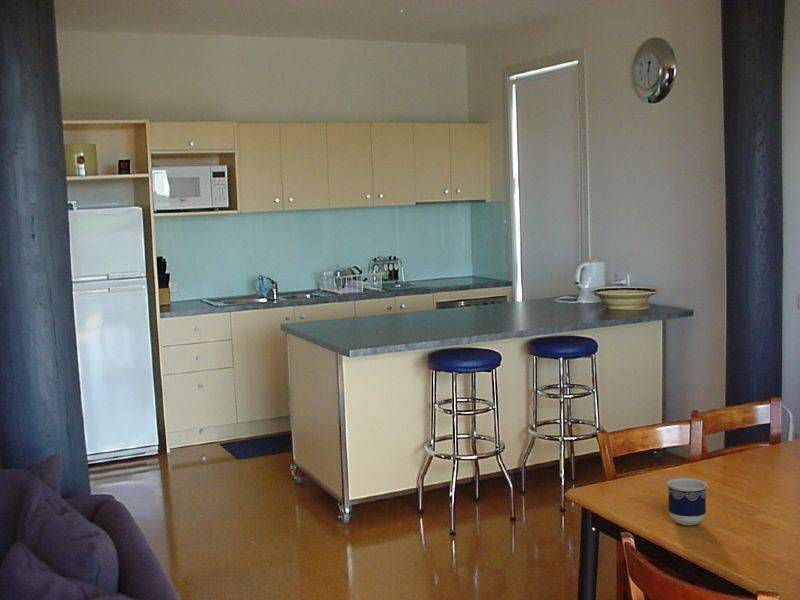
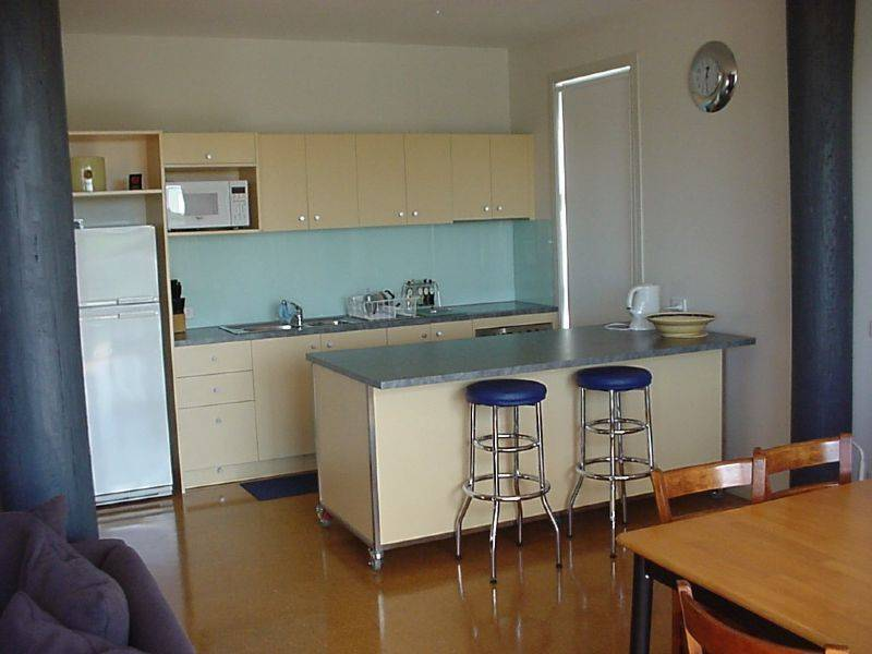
- cup (687, 500)
